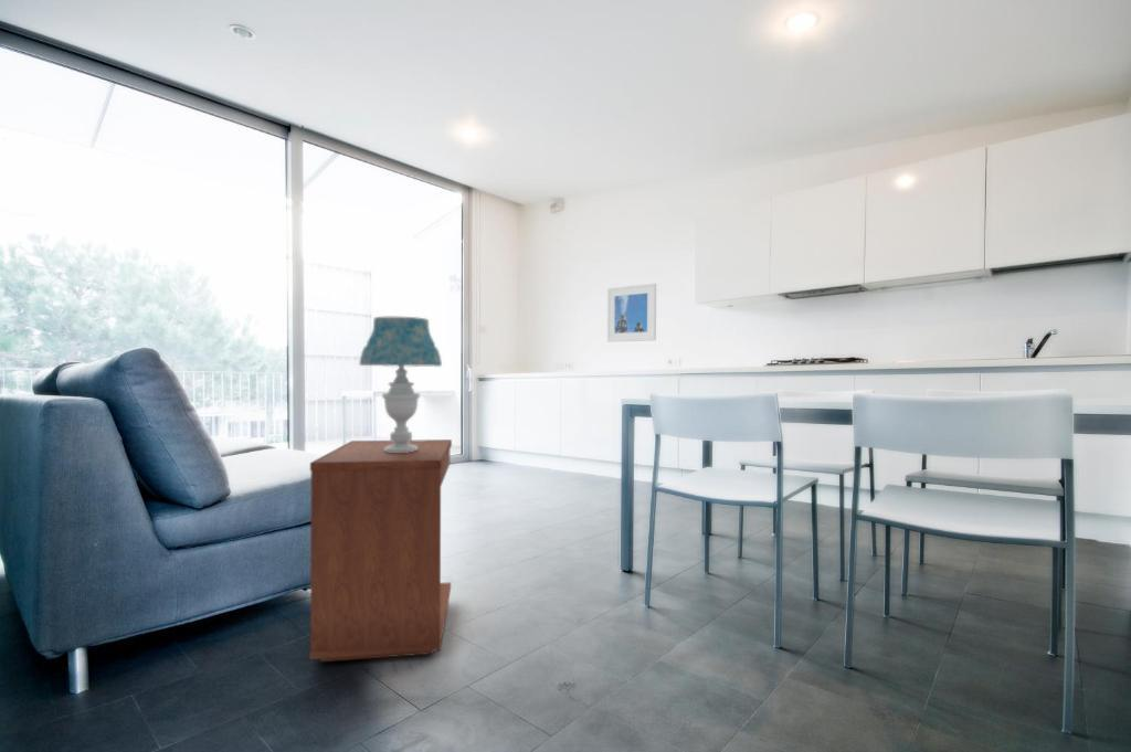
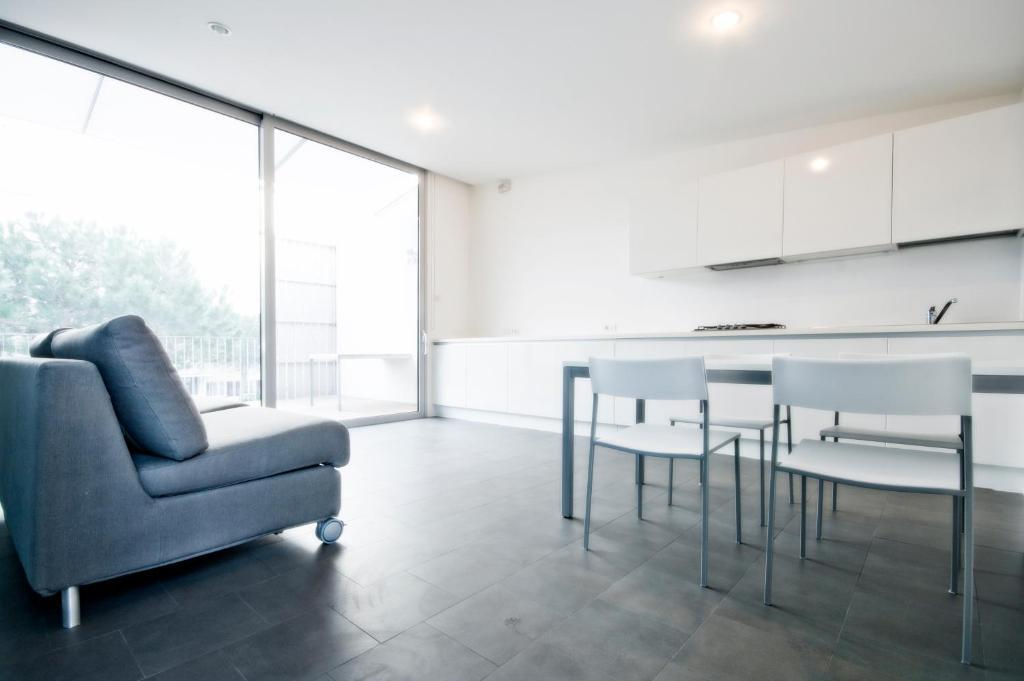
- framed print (631, 314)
- table lamp (401, 383)
- side table (390, 539)
